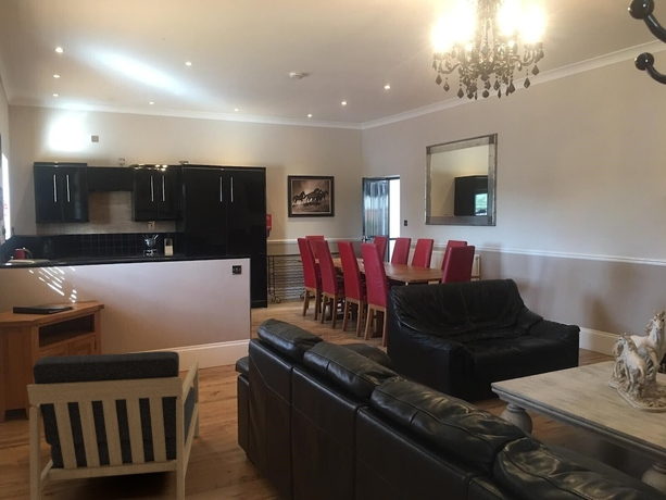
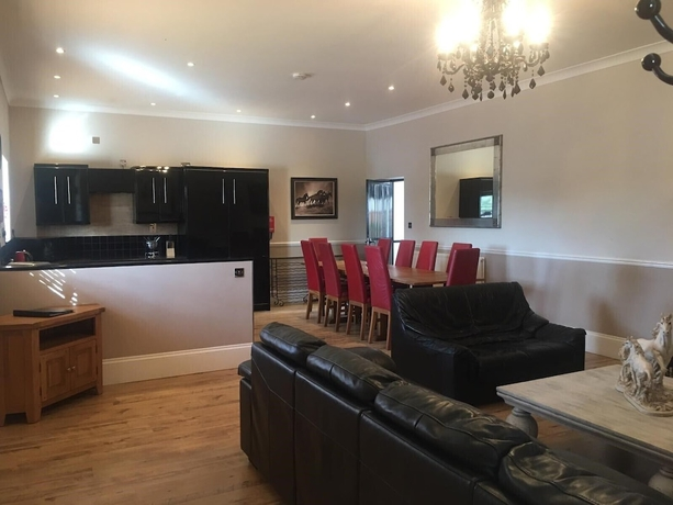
- armchair (128, 405)
